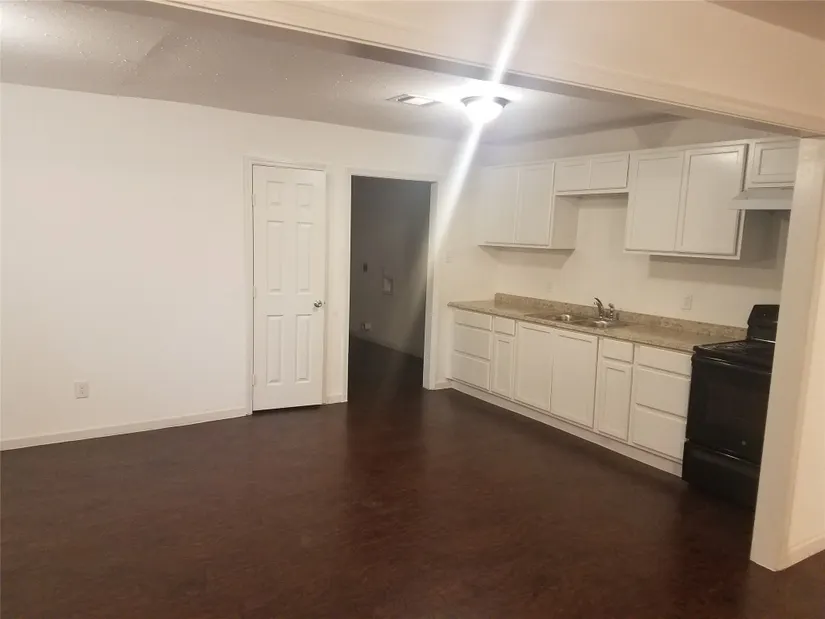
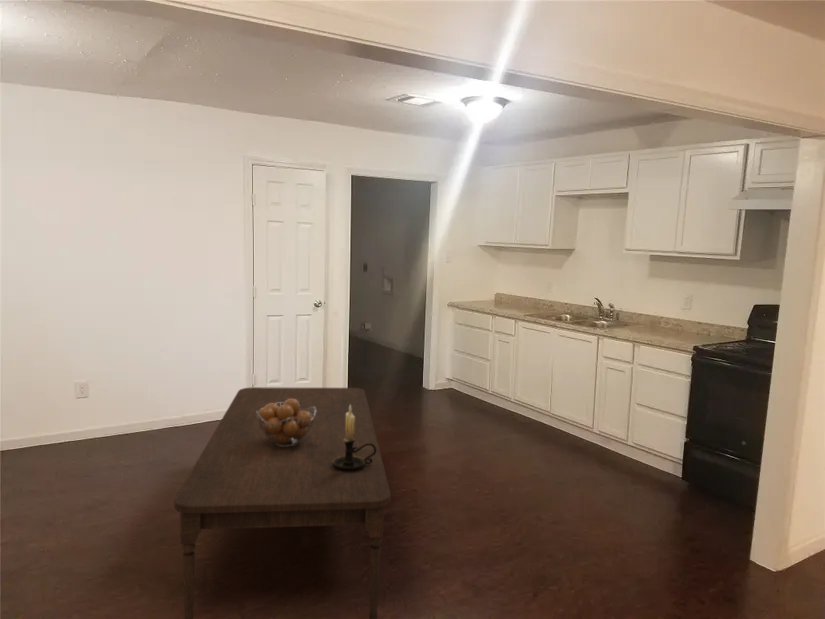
+ dining table (295, 480)
+ fruit basket (286, 421)
+ candle holder (354, 434)
